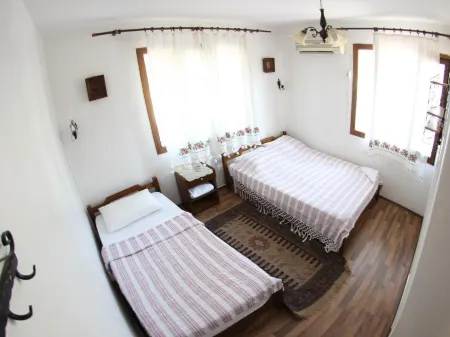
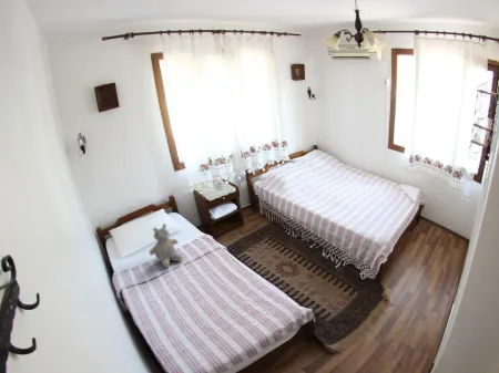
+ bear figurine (165, 244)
